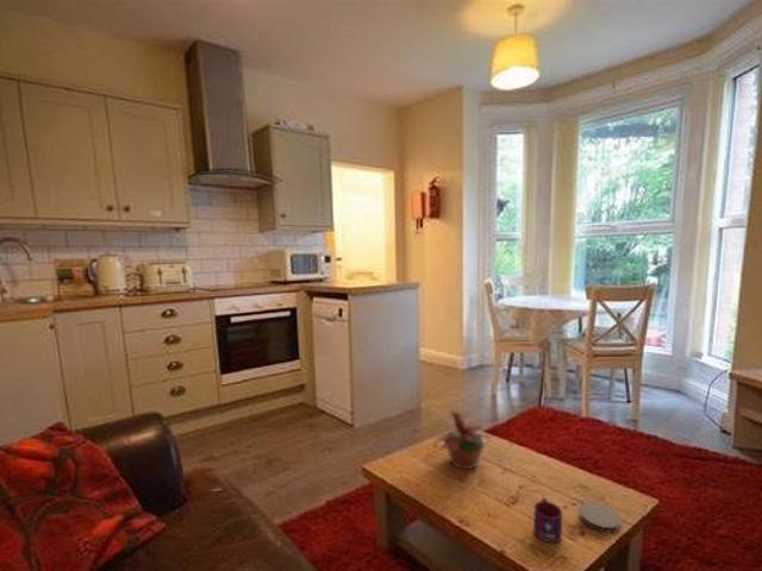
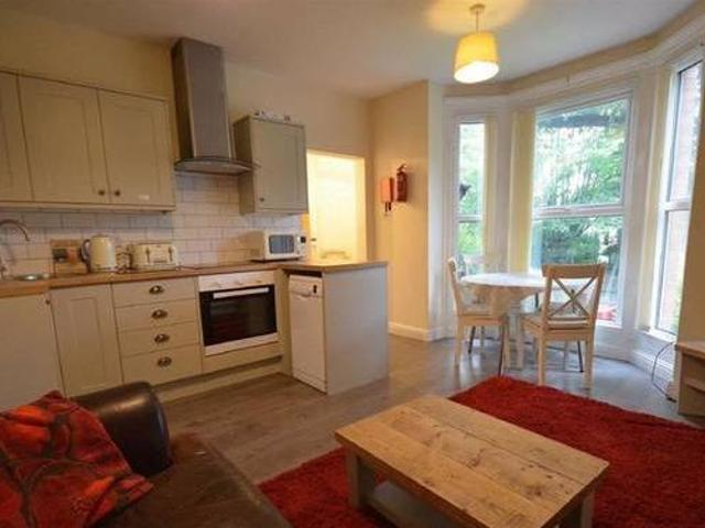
- potted plant (463, 433)
- mug (546, 516)
- coaster (599, 516)
